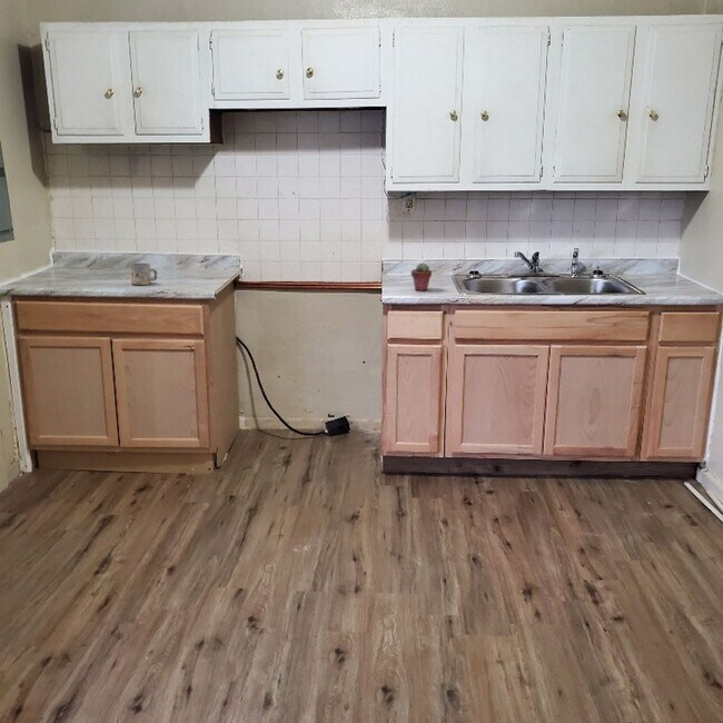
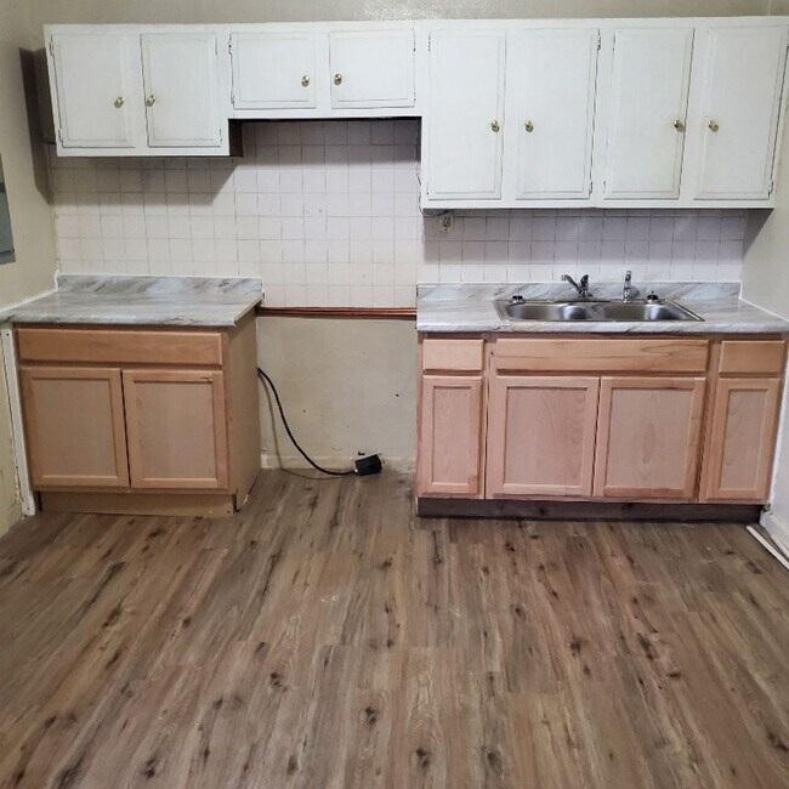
- mug (143, 274)
- potted succulent (420, 276)
